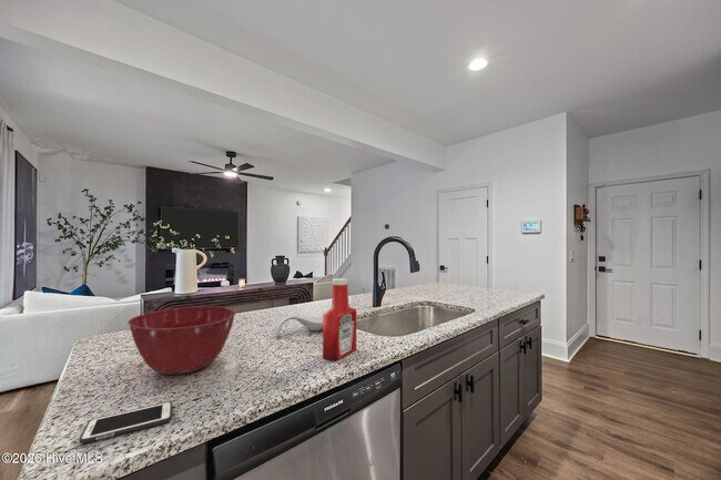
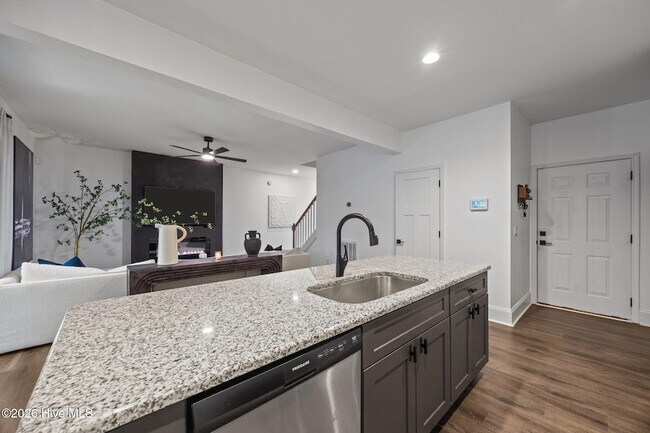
- spoon rest (303, 323)
- mixing bowl (185, 339)
- soap bottle (339, 315)
- cell phone (130, 420)
